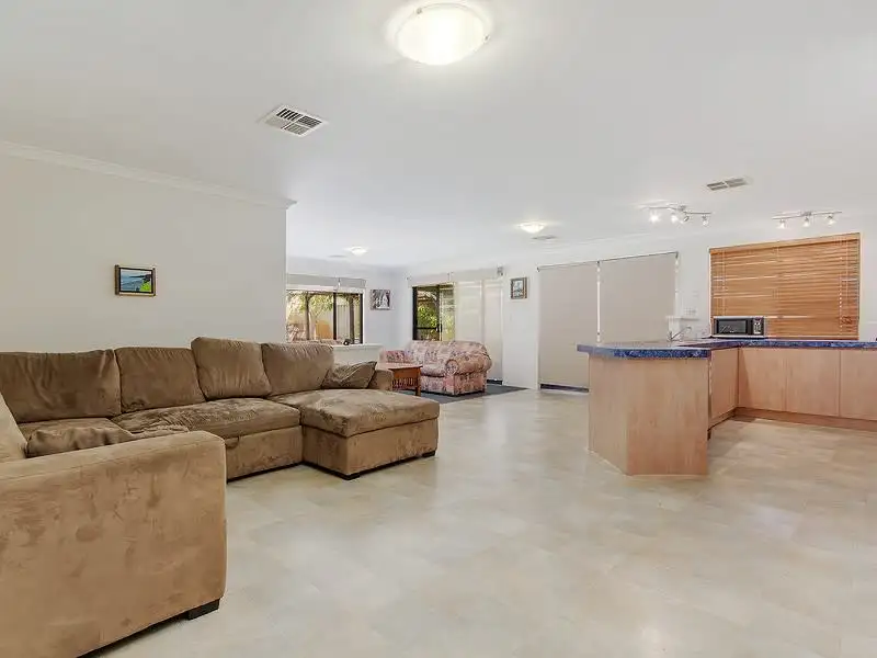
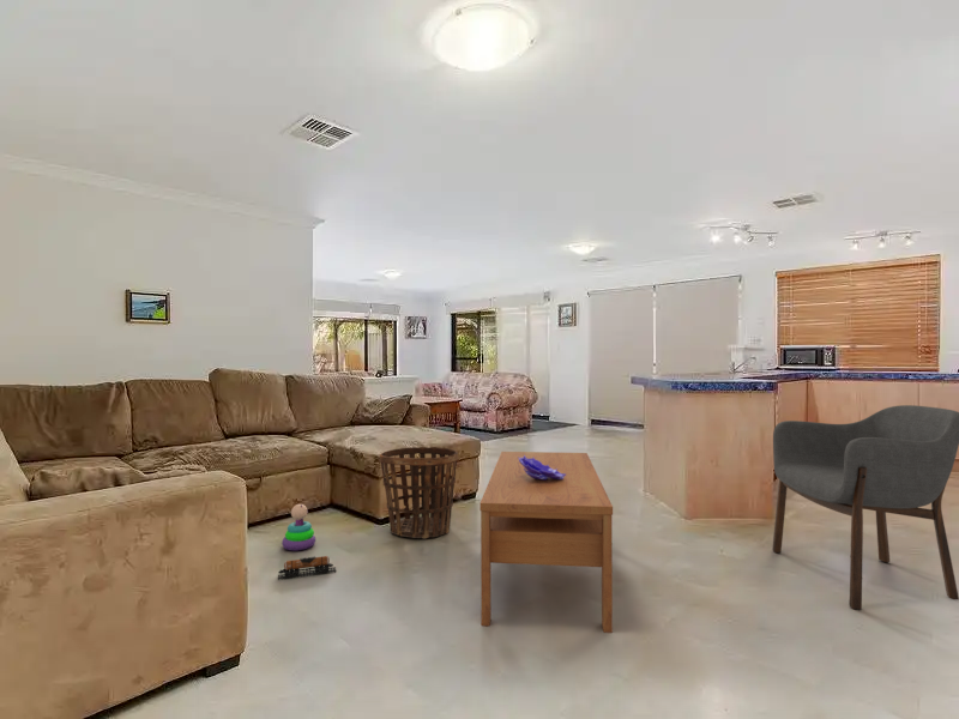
+ decorative bowl (541, 466)
+ toy train (307, 566)
+ stacking toy (298, 525)
+ armchair (867, 493)
+ coffee table (544, 521)
+ basket (418, 490)
